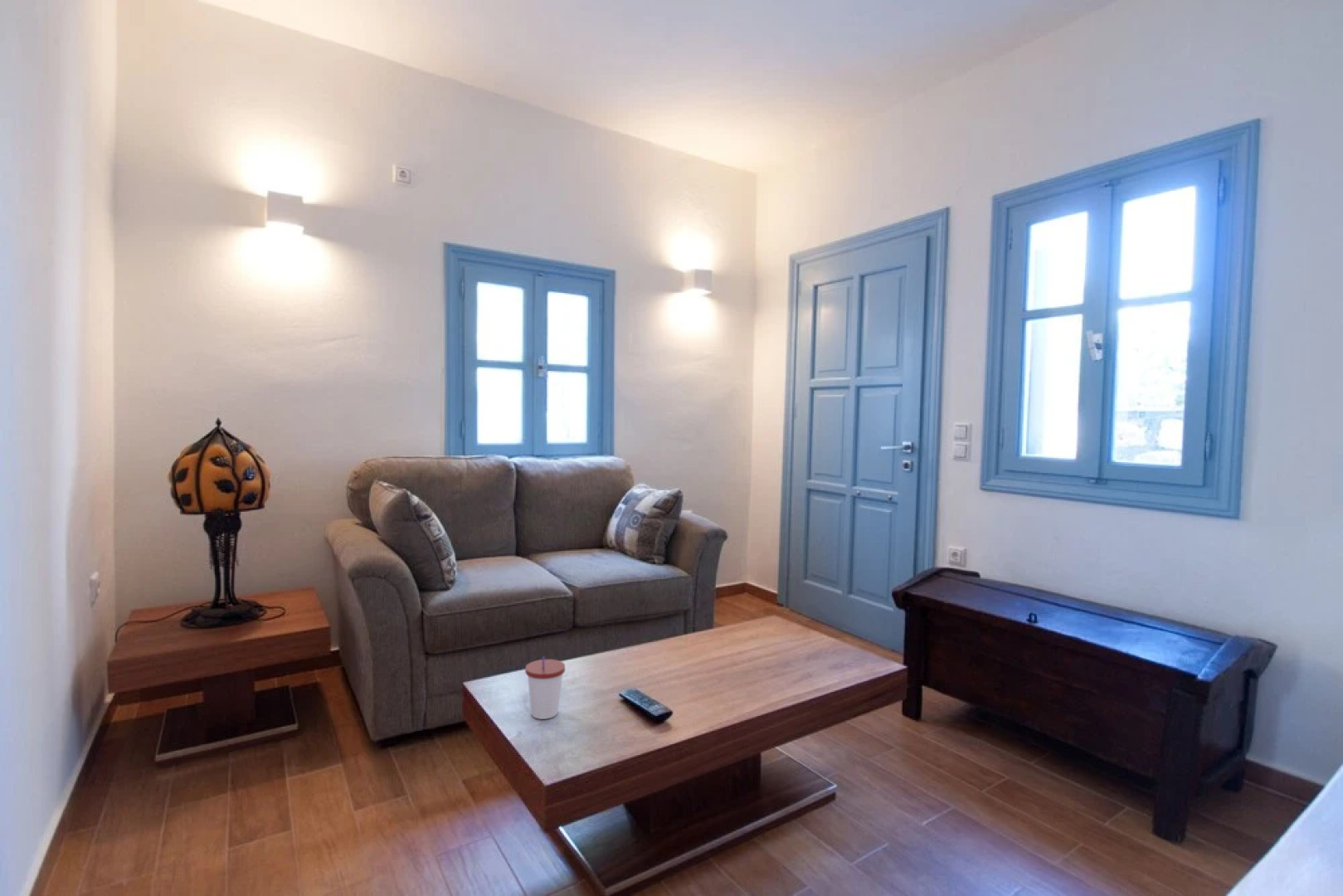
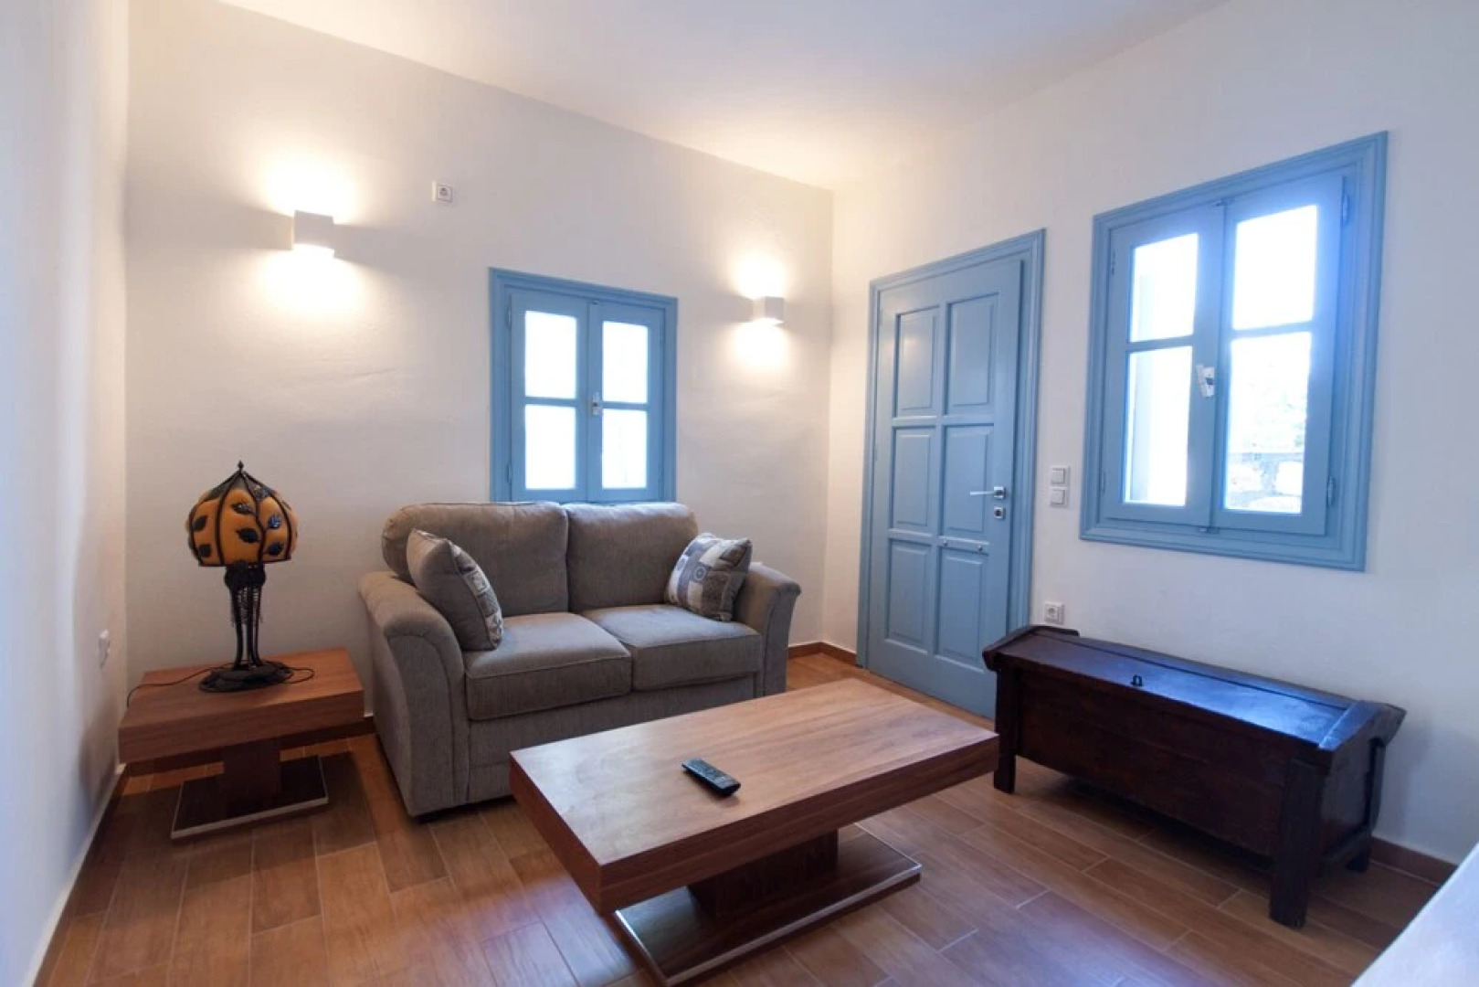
- cup (545, 684)
